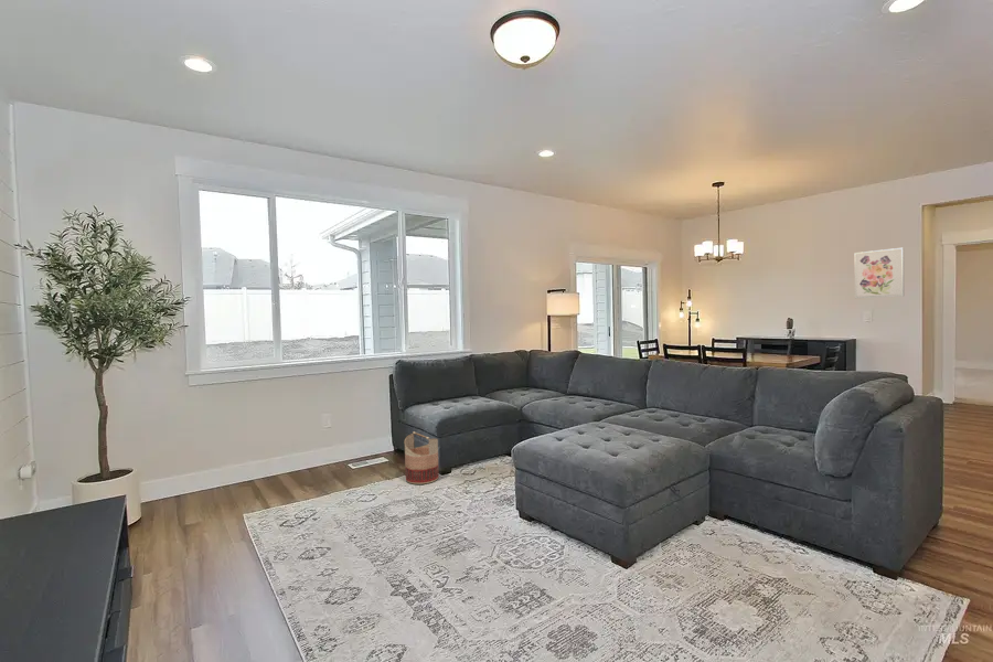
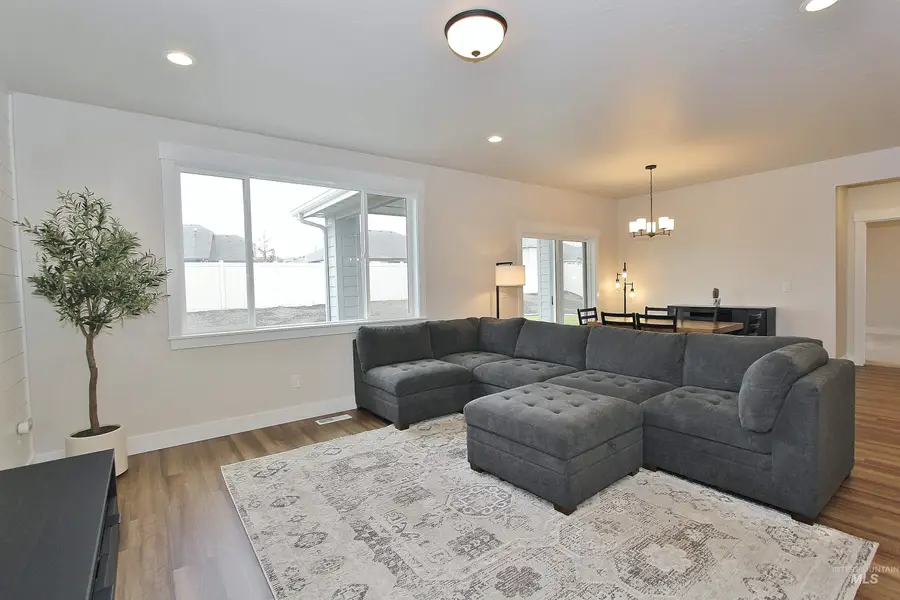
- wall art (878, 274)
- basket (421, 456)
